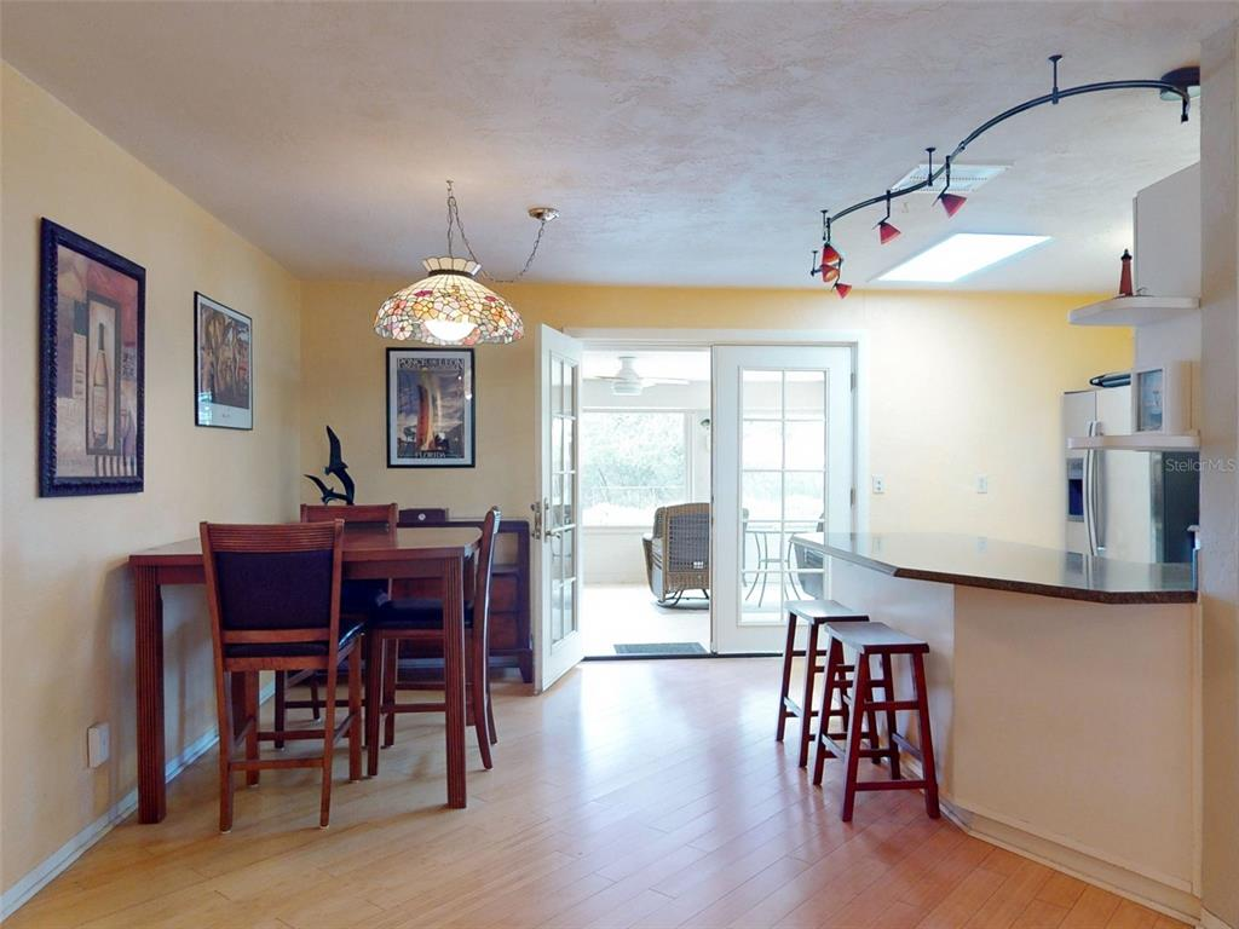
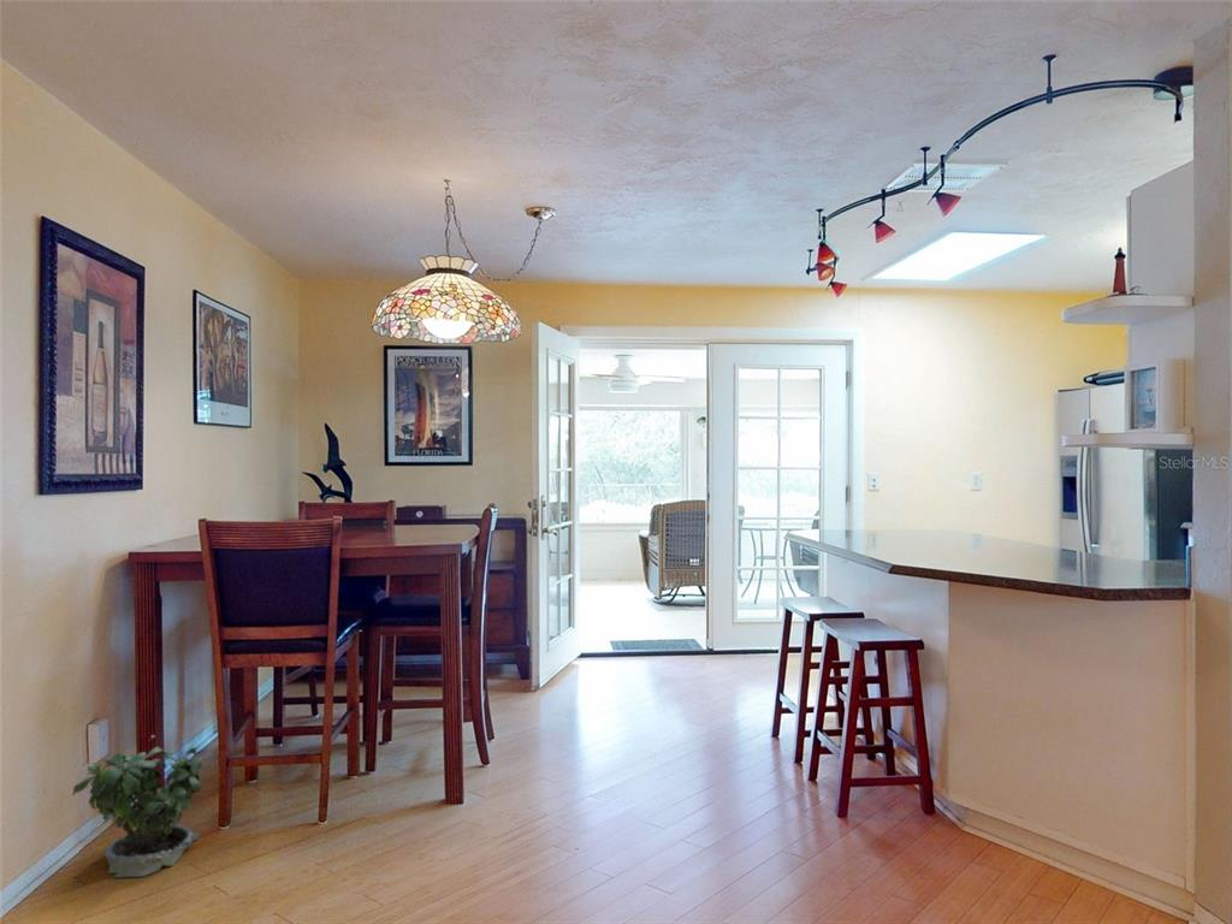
+ potted plant (142, 798)
